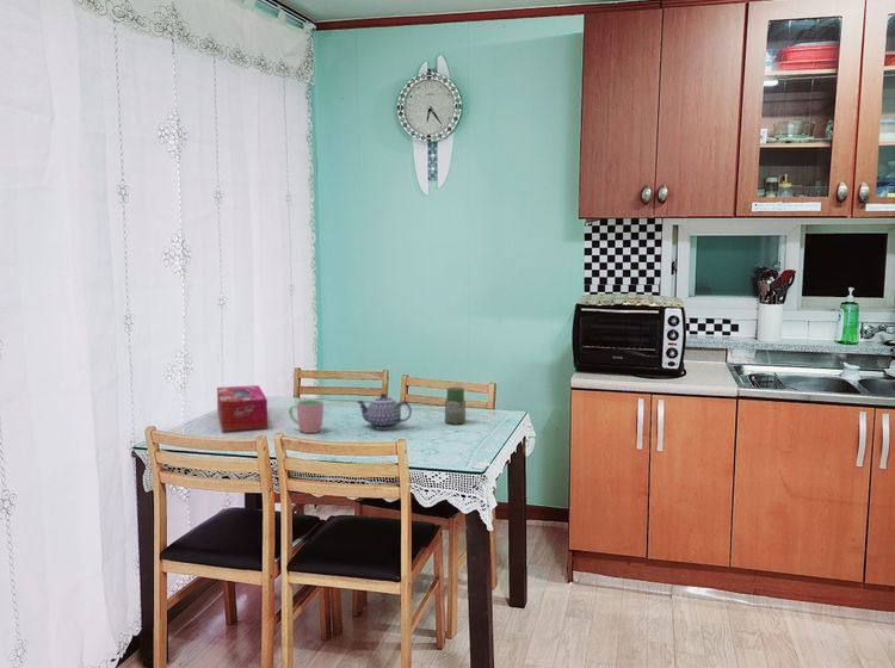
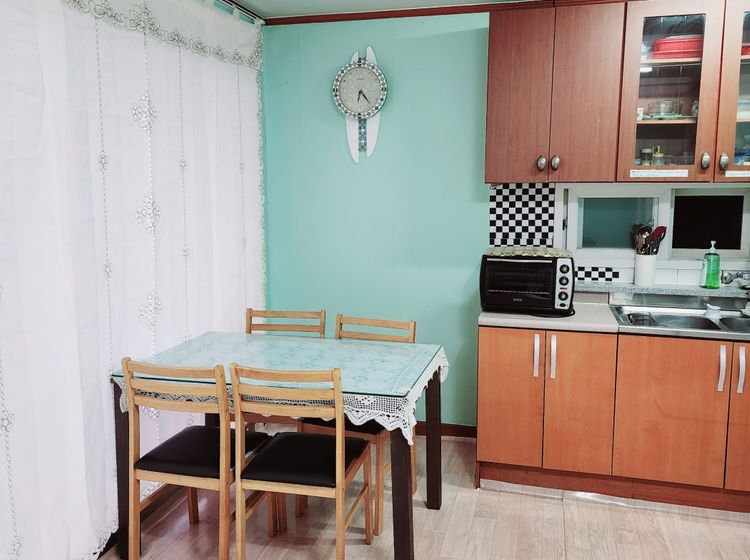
- tissue box (241, 407)
- teapot (383, 409)
- jar (455, 404)
- cup (305, 416)
